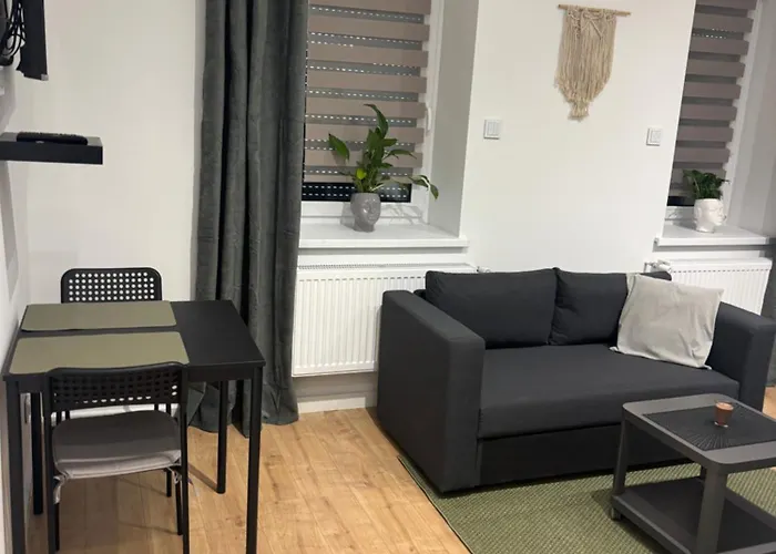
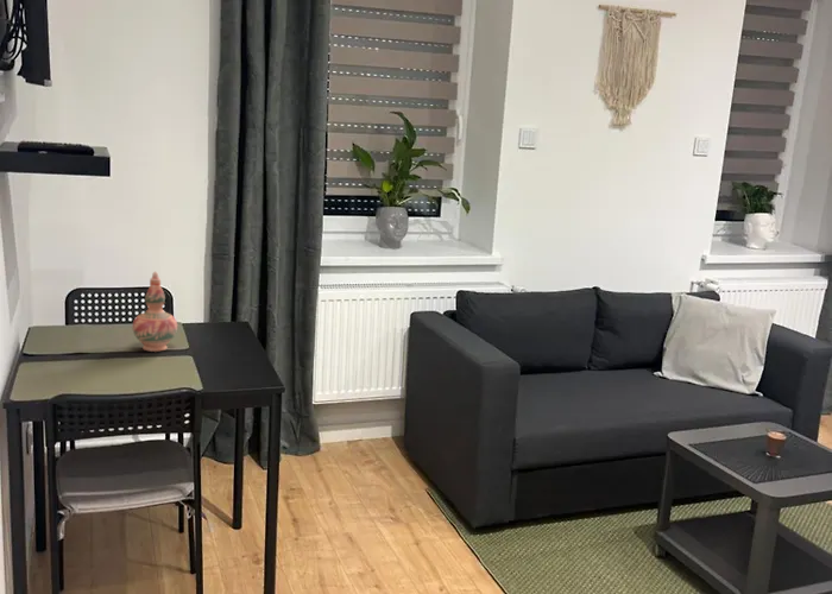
+ decorative vase (155, 310)
